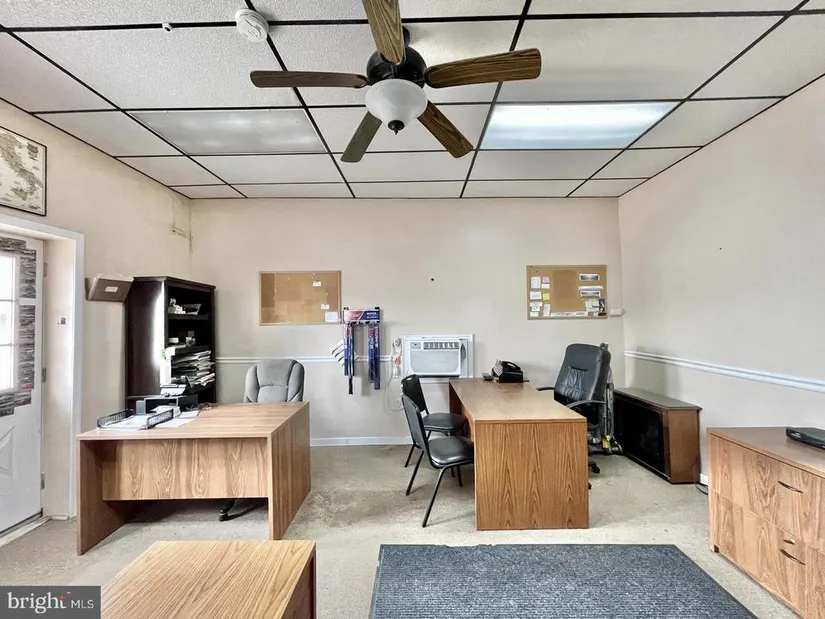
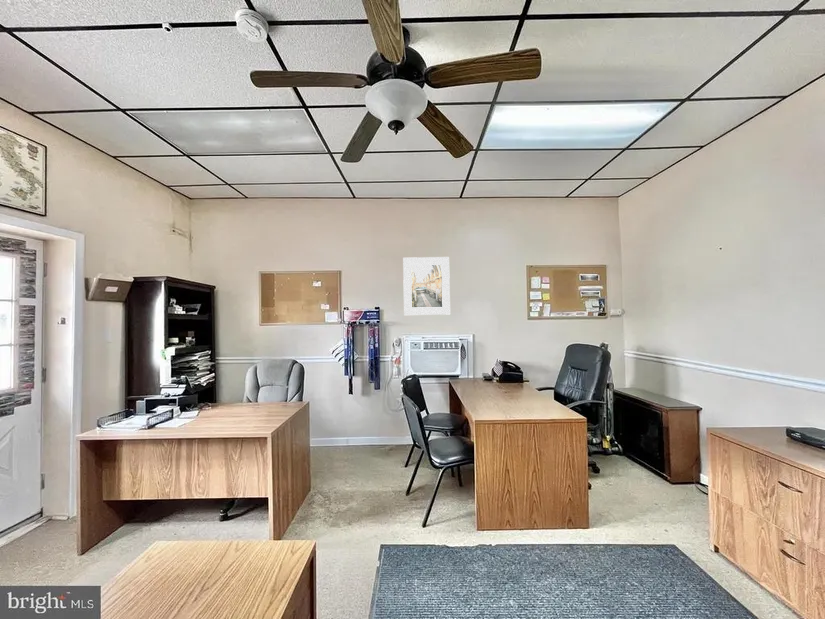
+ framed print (426, 286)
